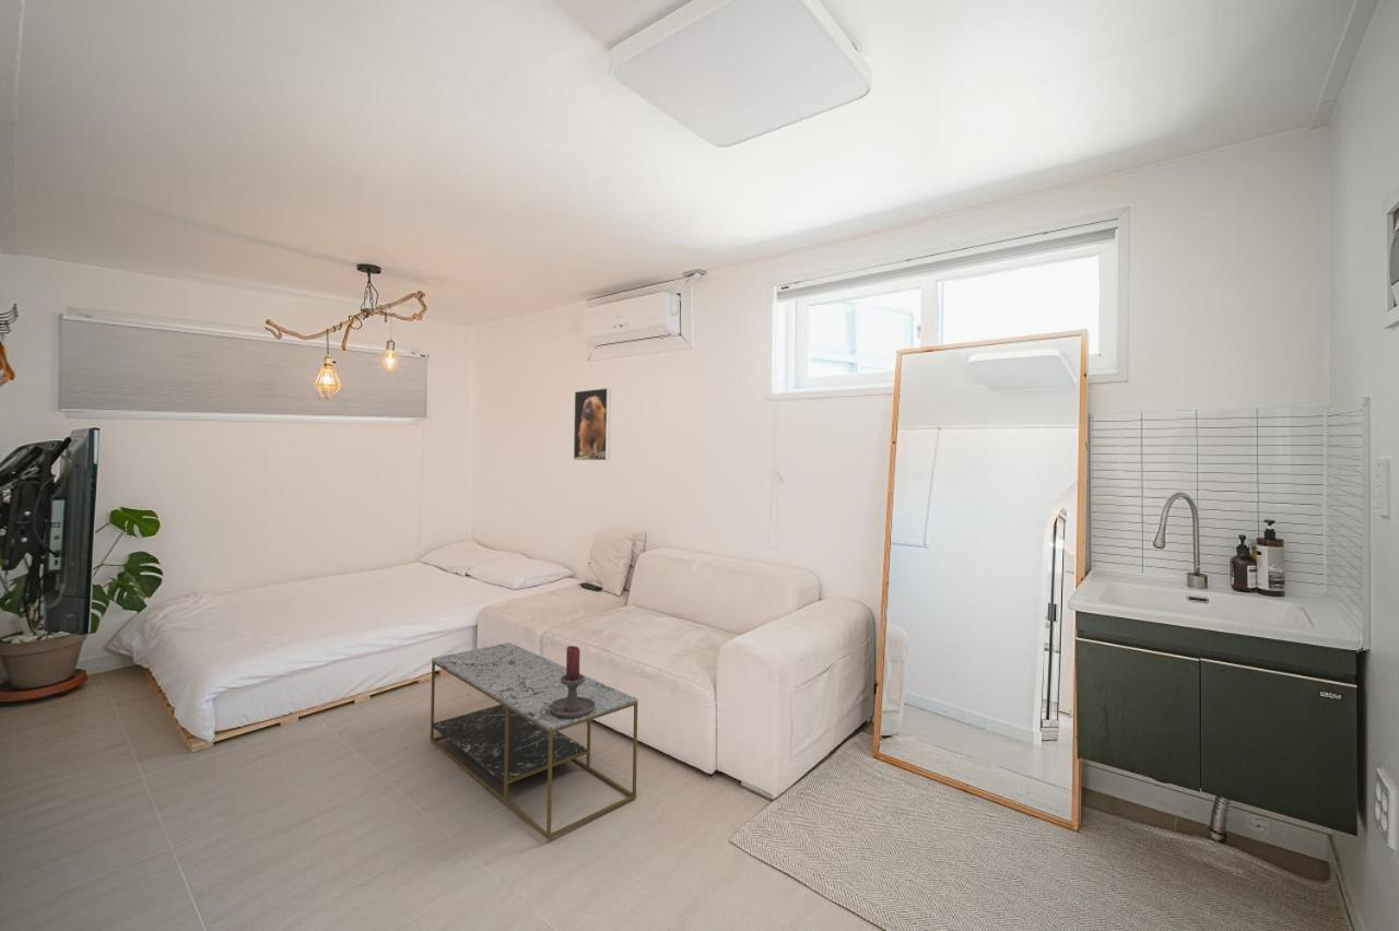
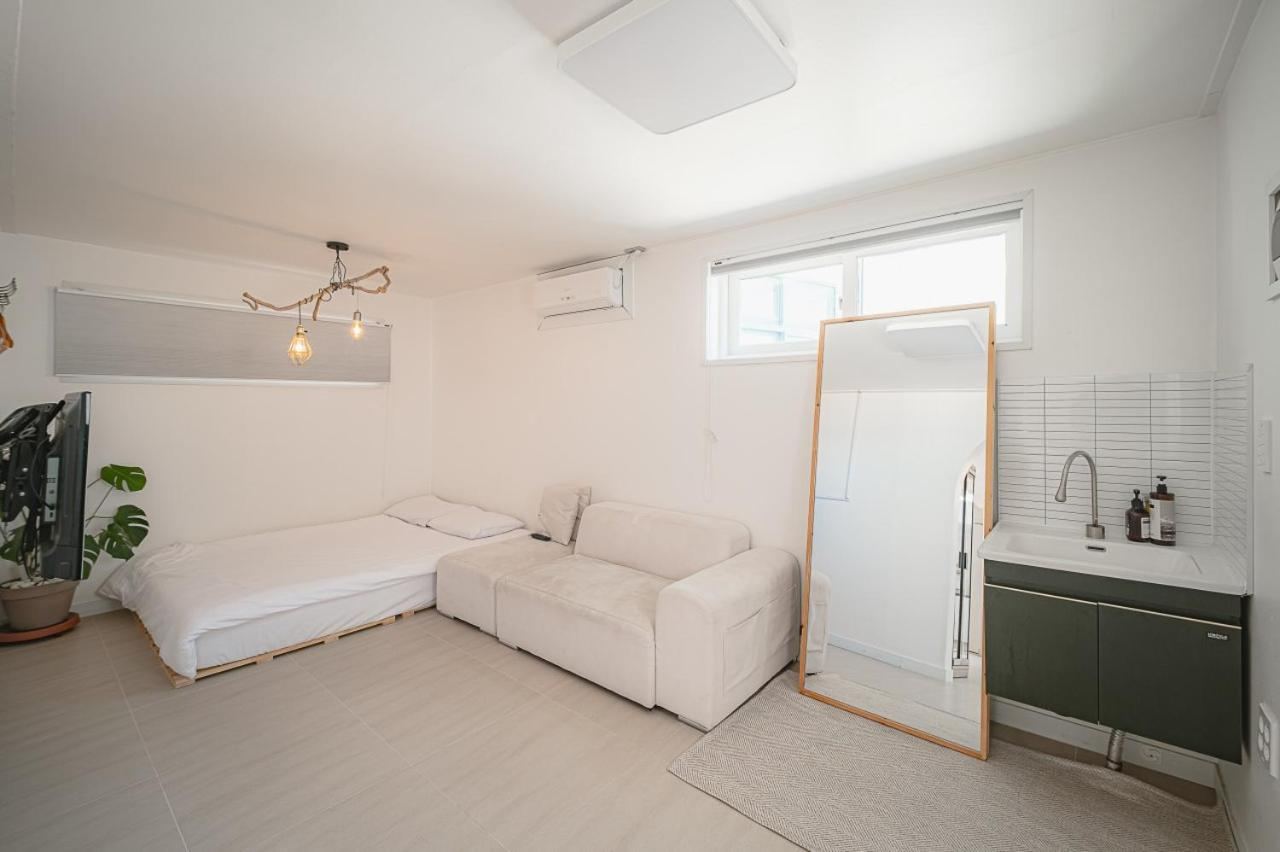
- candle holder (566, 680)
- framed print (591, 425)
- coffee table (525, 721)
